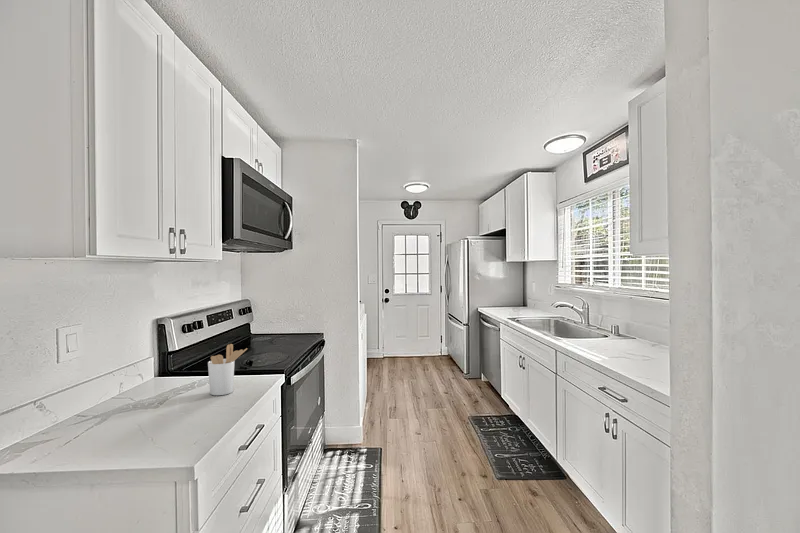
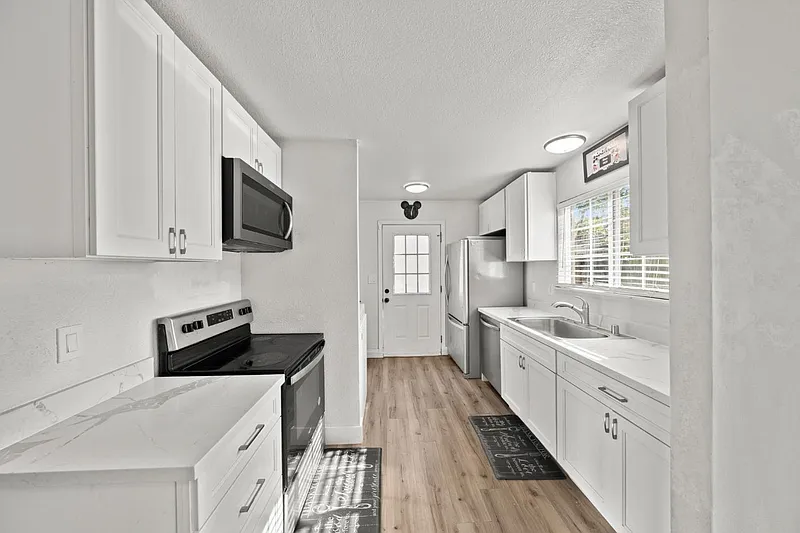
- utensil holder (227, 369)
